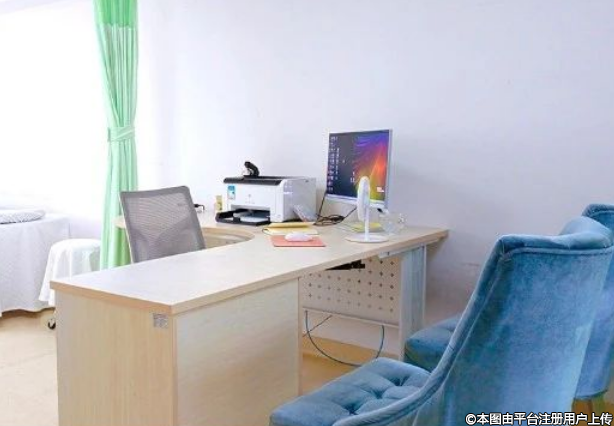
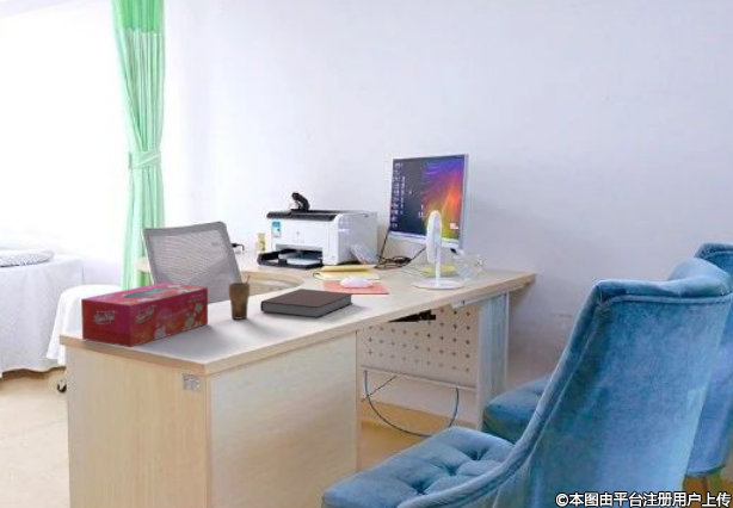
+ cup (239, 296)
+ notebook (308, 302)
+ tissue box (148, 311)
